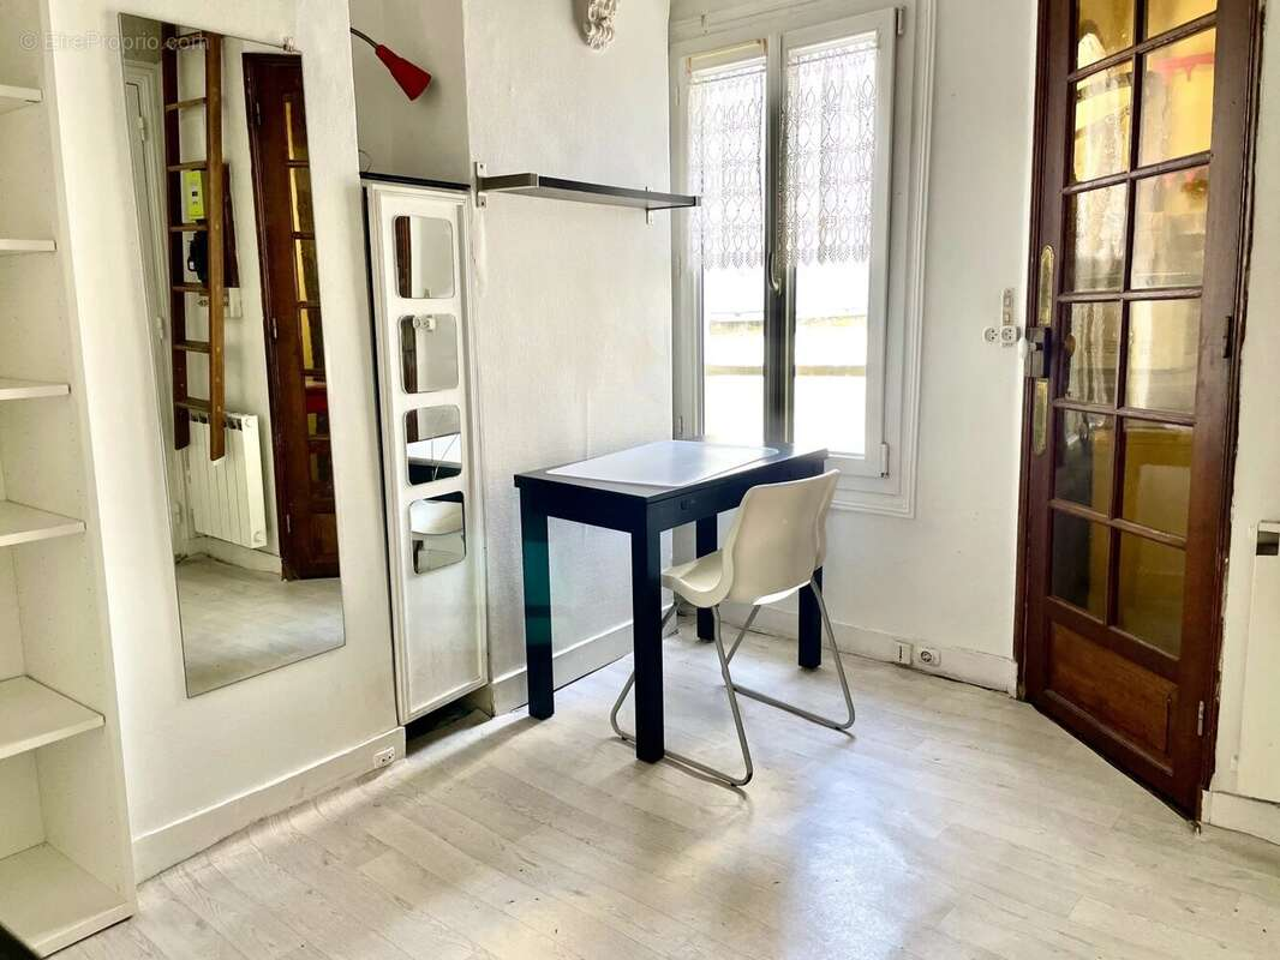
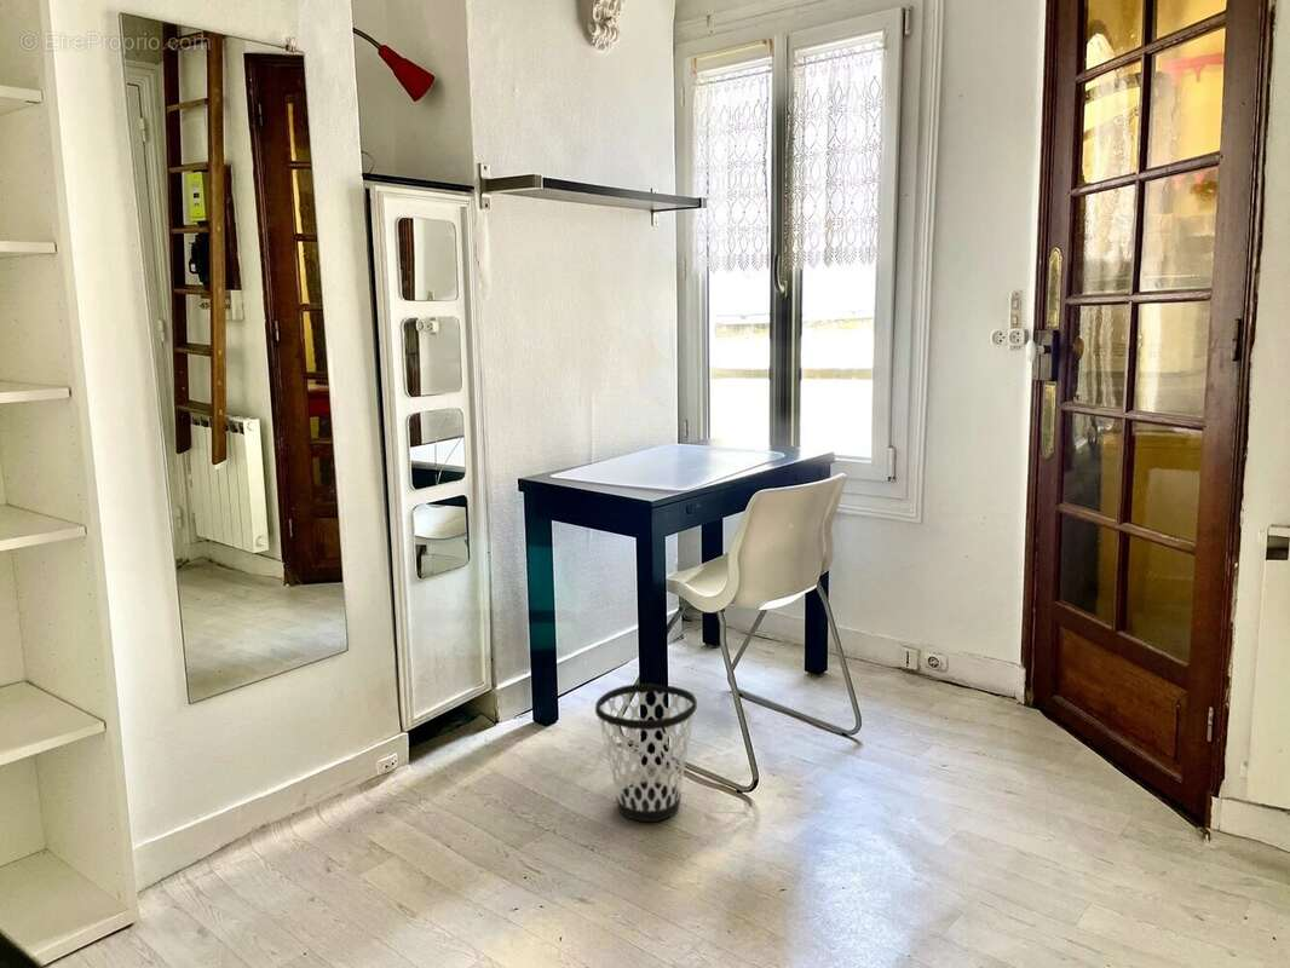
+ wastebasket (646, 754)
